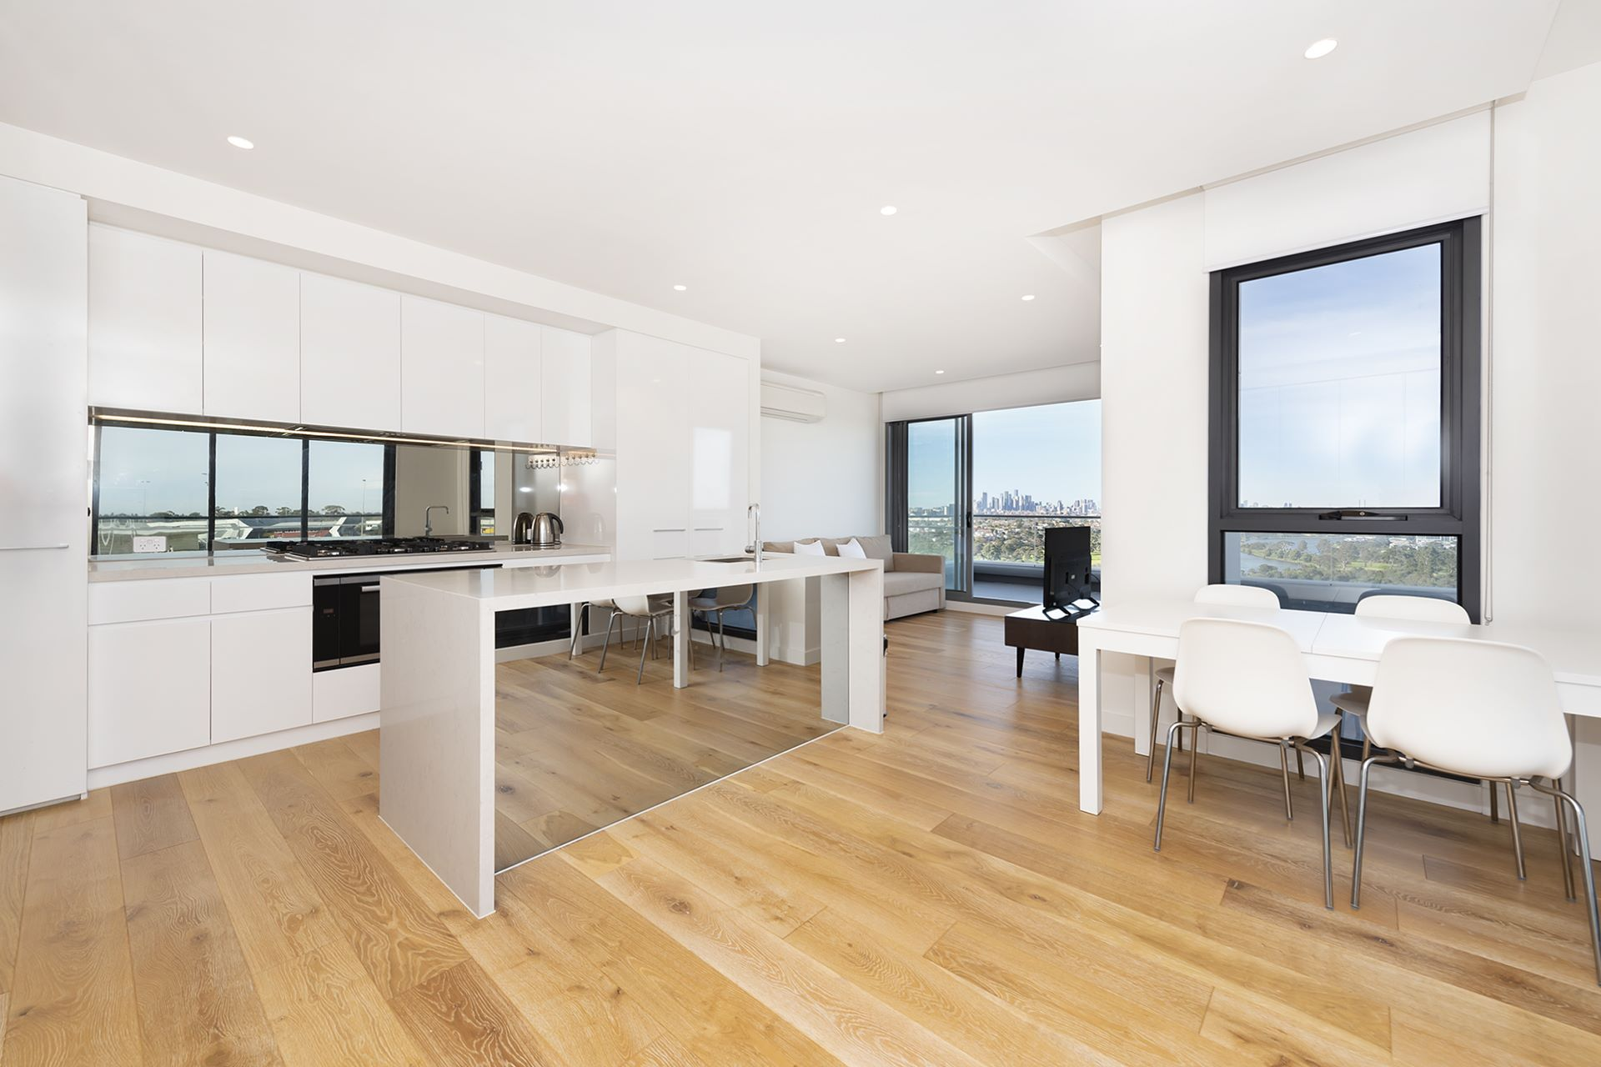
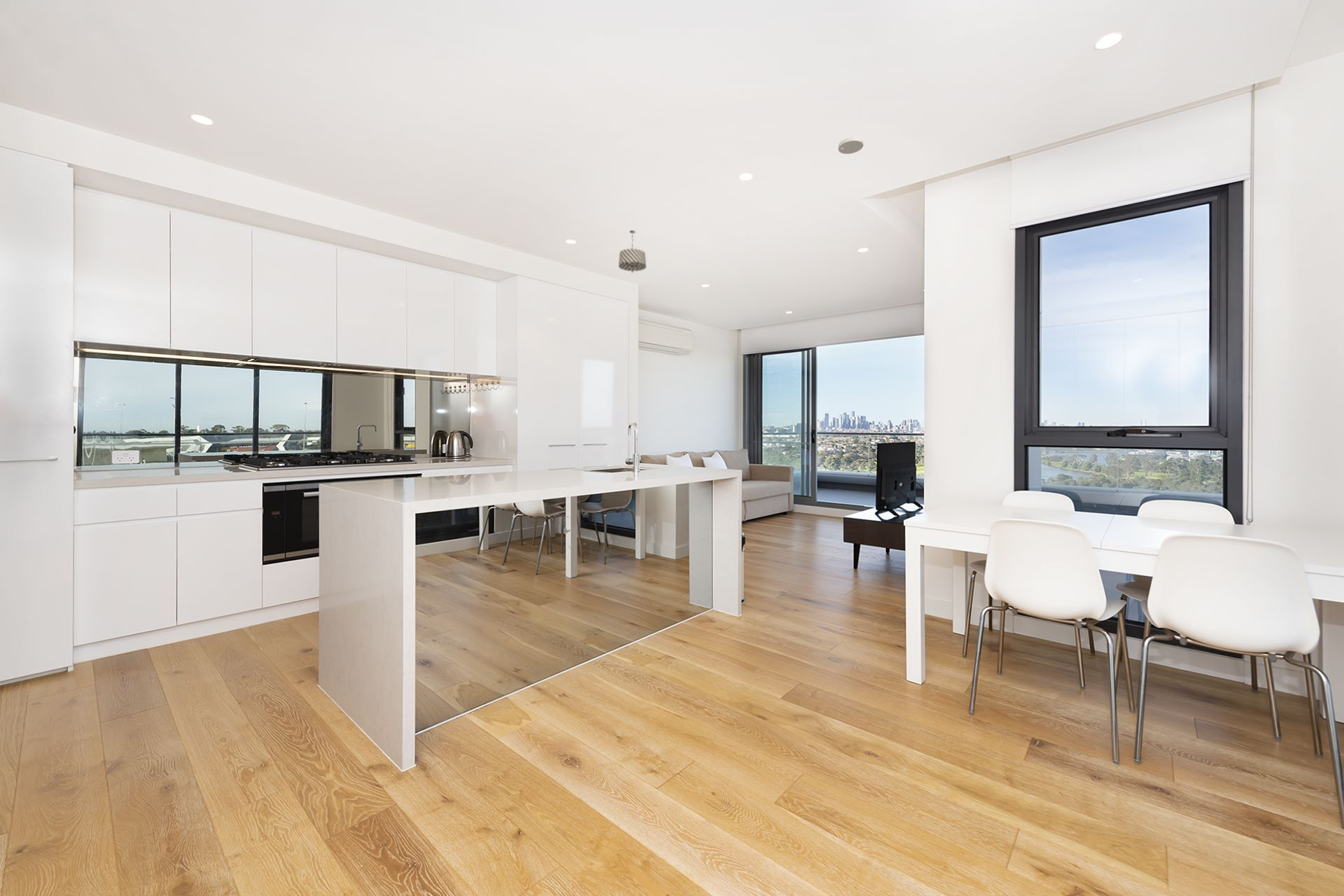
+ smoke detector (850, 146)
+ pendant light (632, 252)
